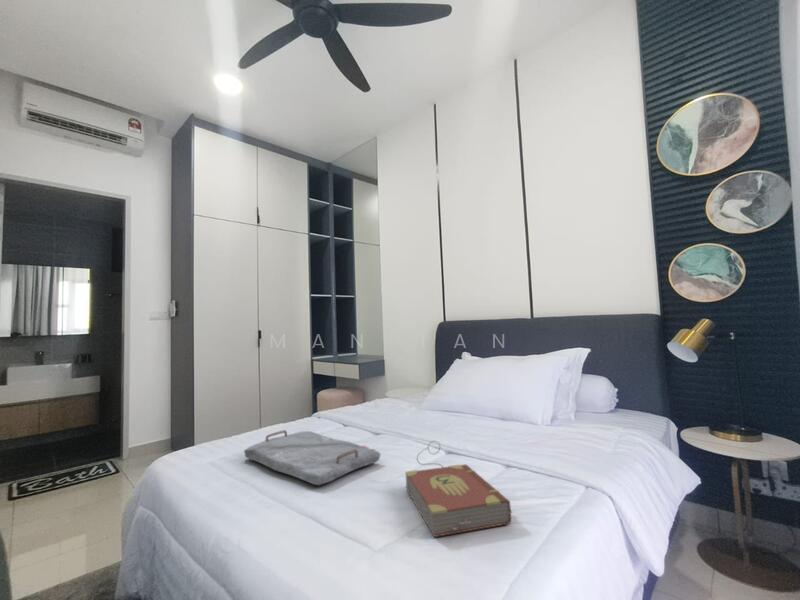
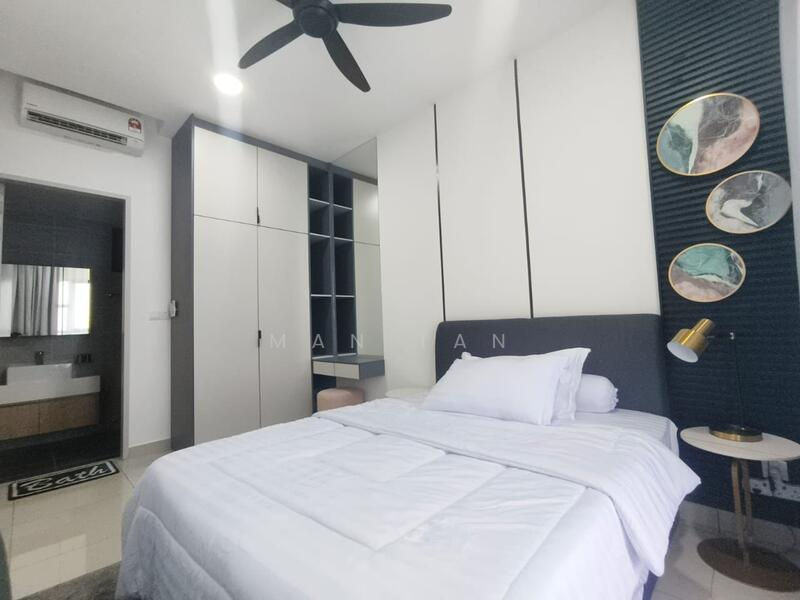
- serving tray (316, 448)
- book (453, 481)
